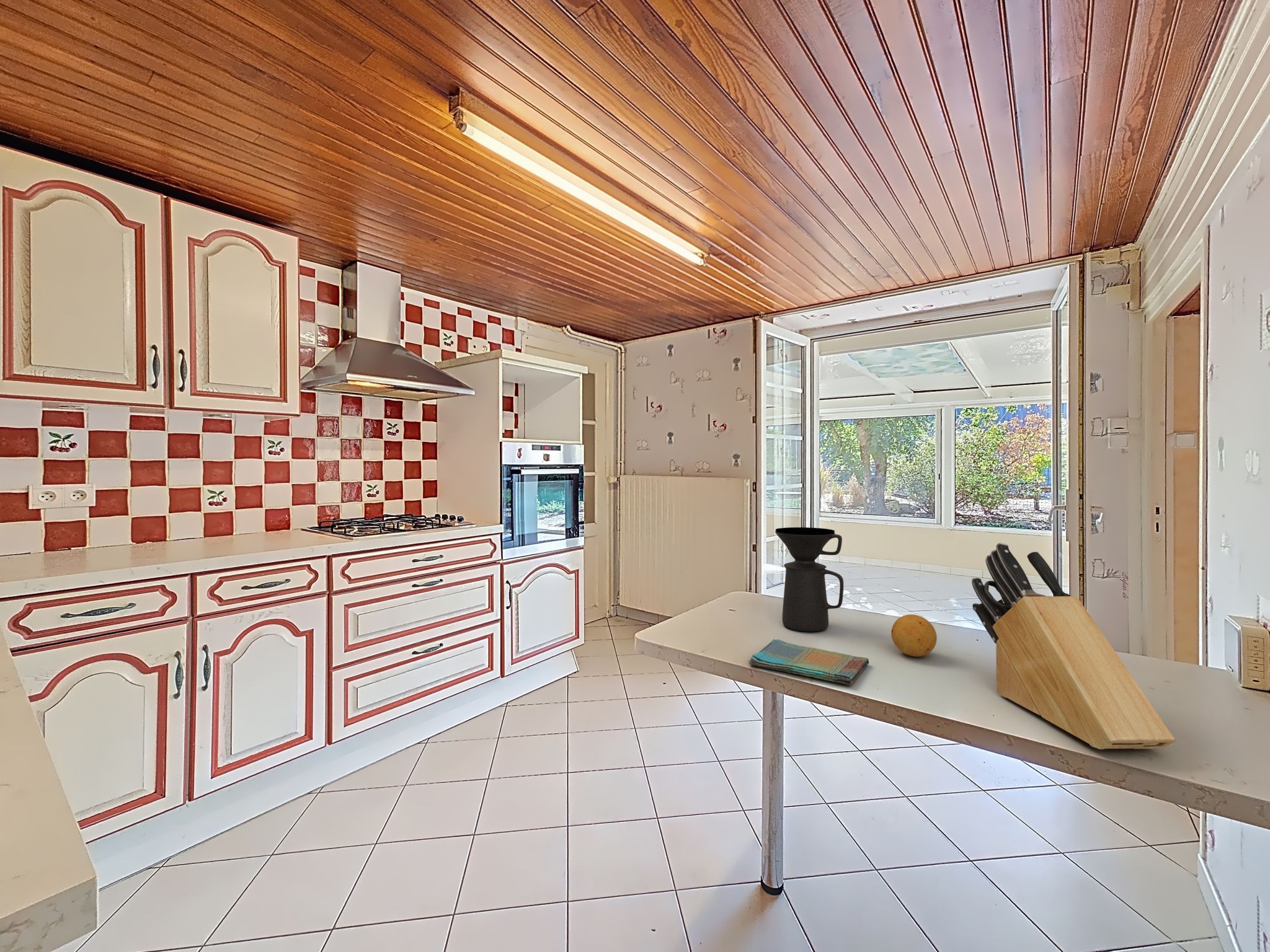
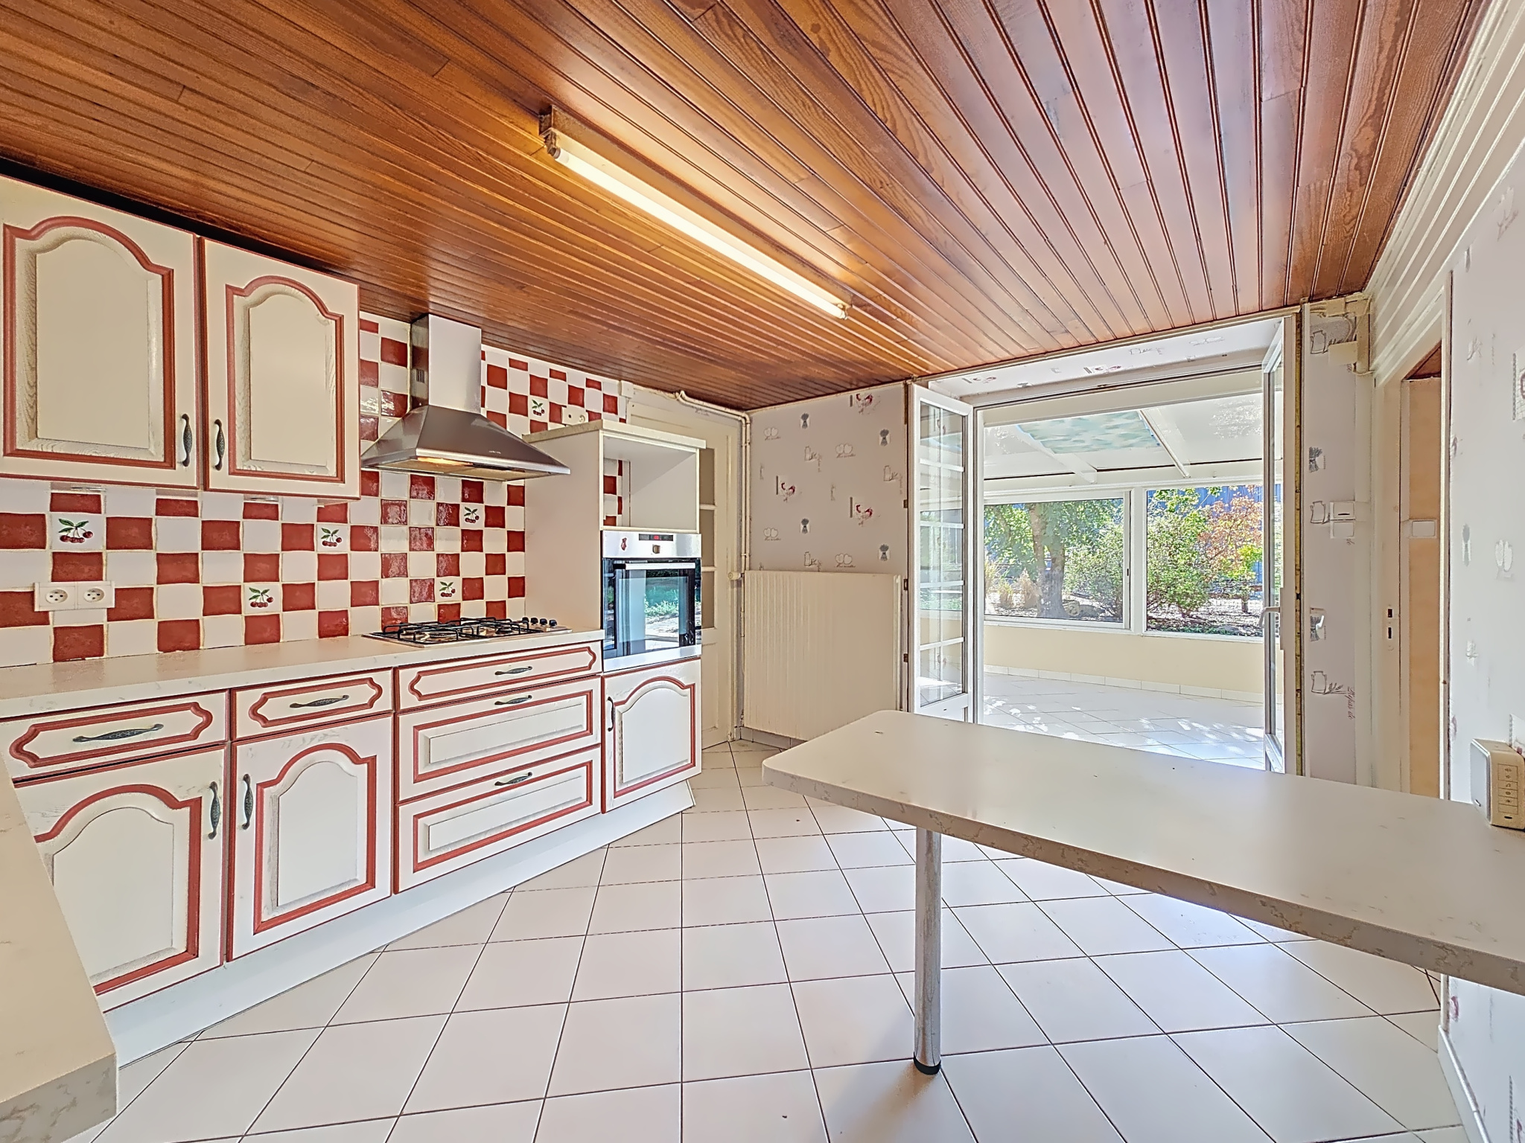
- knife block (1054, 630)
- coffee maker (805, 578)
- dish towel (809, 659)
- fruit (913, 635)
